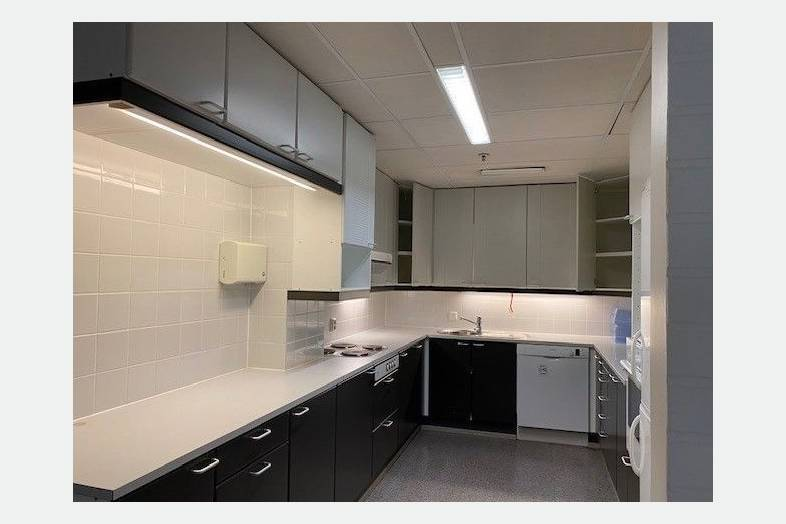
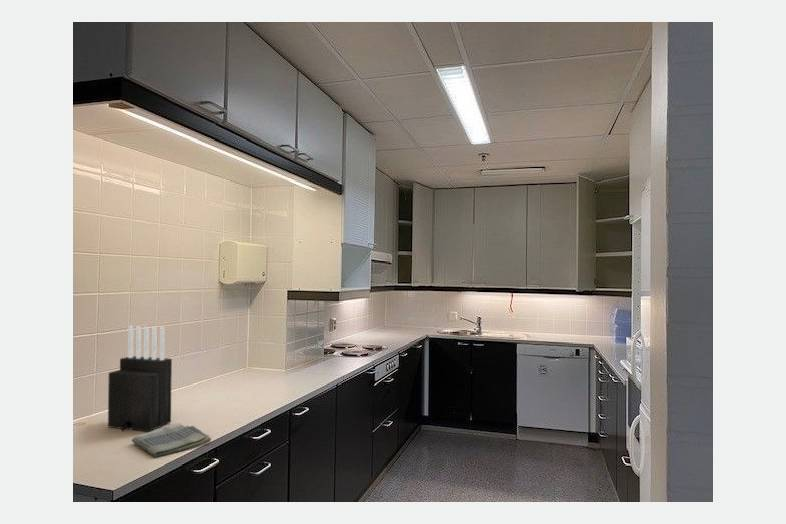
+ dish towel (172, 437)
+ knife block (138, 376)
